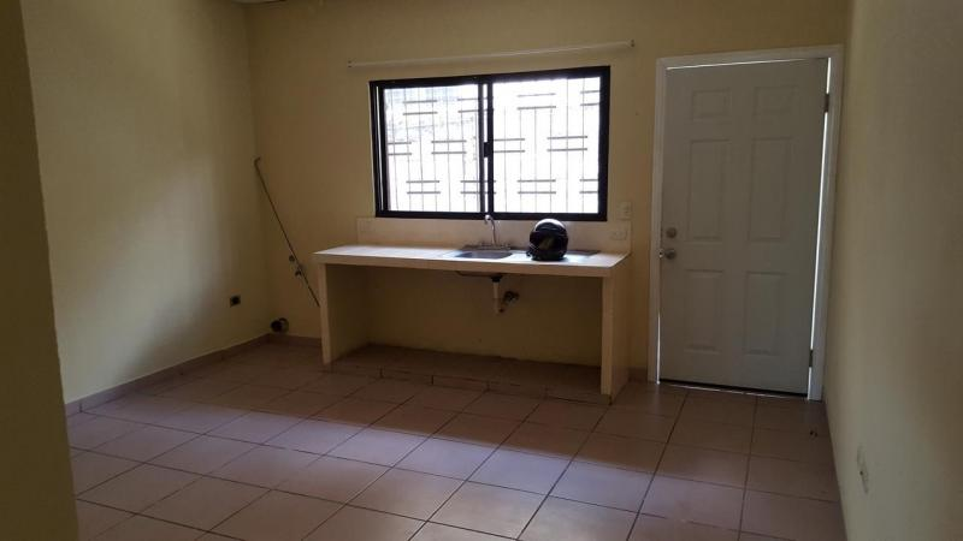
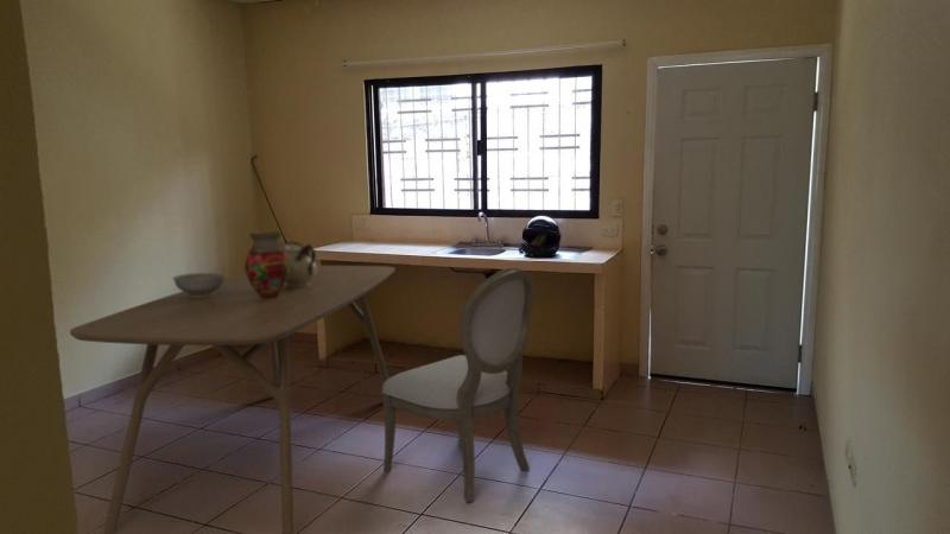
+ vase (267, 265)
+ decorative bowl (200, 285)
+ dining table (277, 373)
+ chair (467, 369)
+ pitcher (297, 263)
